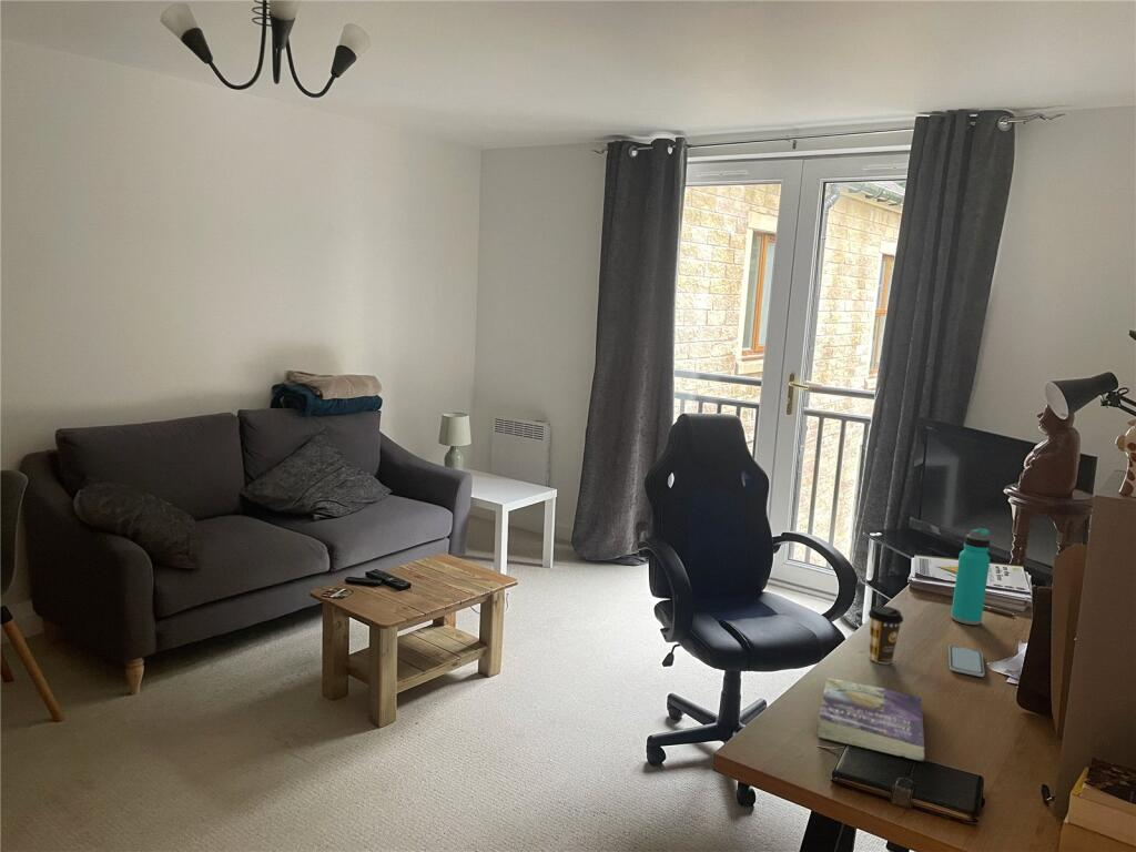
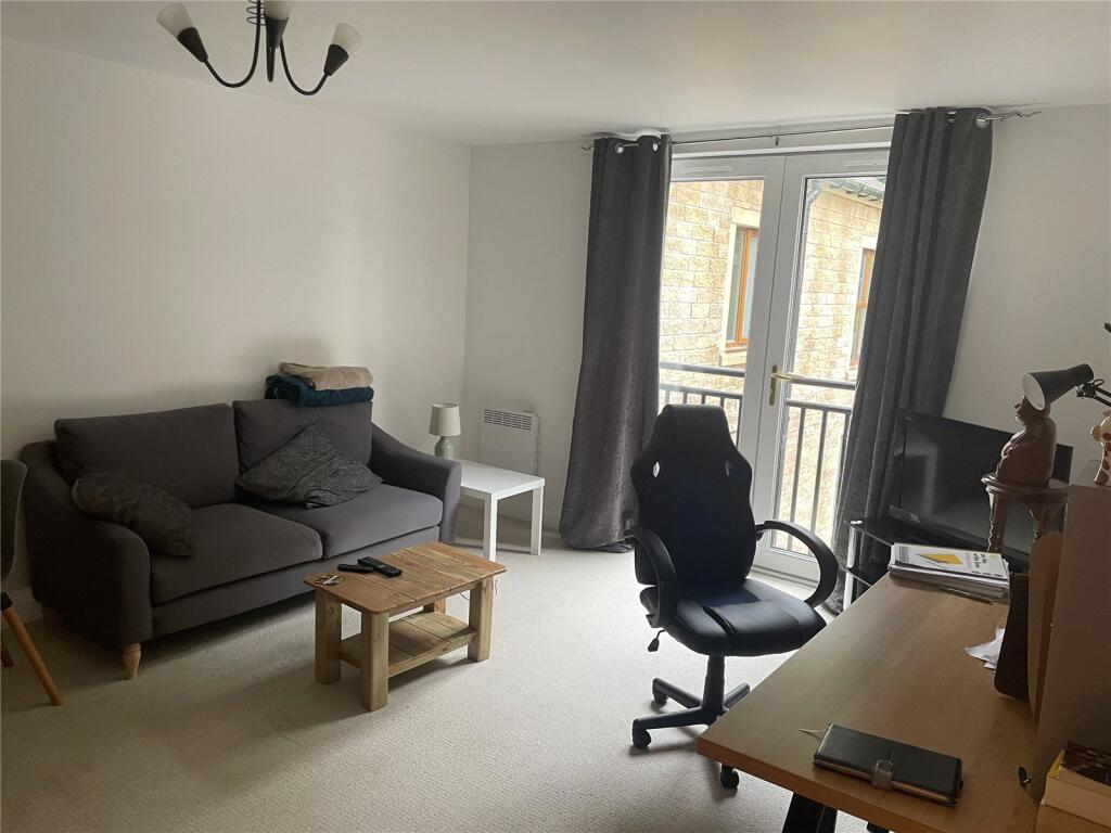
- coffee cup (883, 635)
- smartphone (965, 660)
- water bottle (972, 575)
- book (871, 712)
